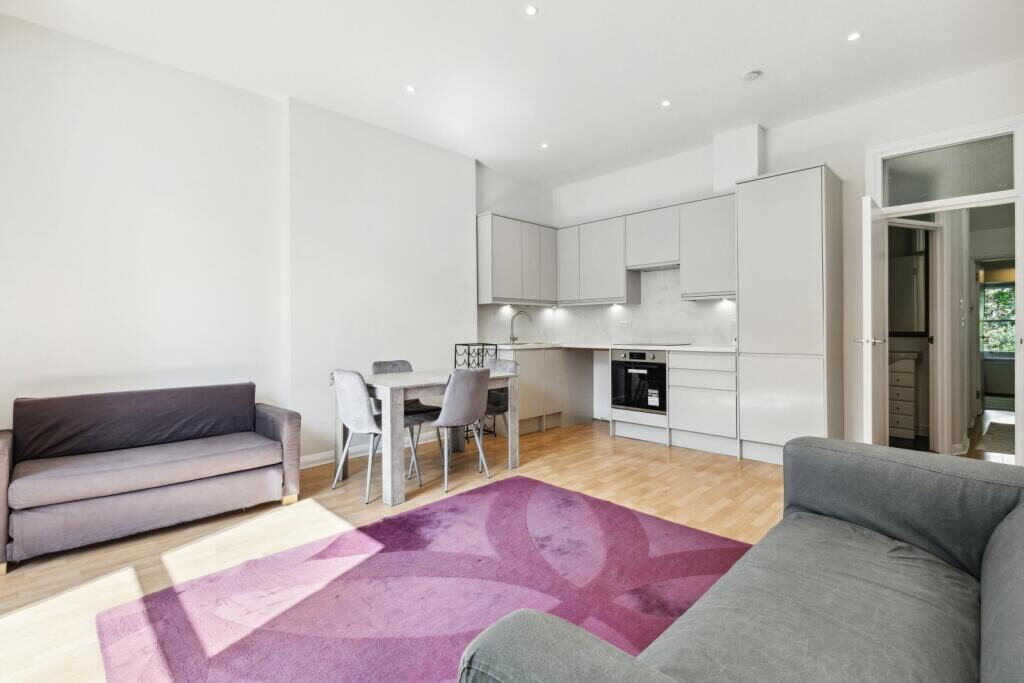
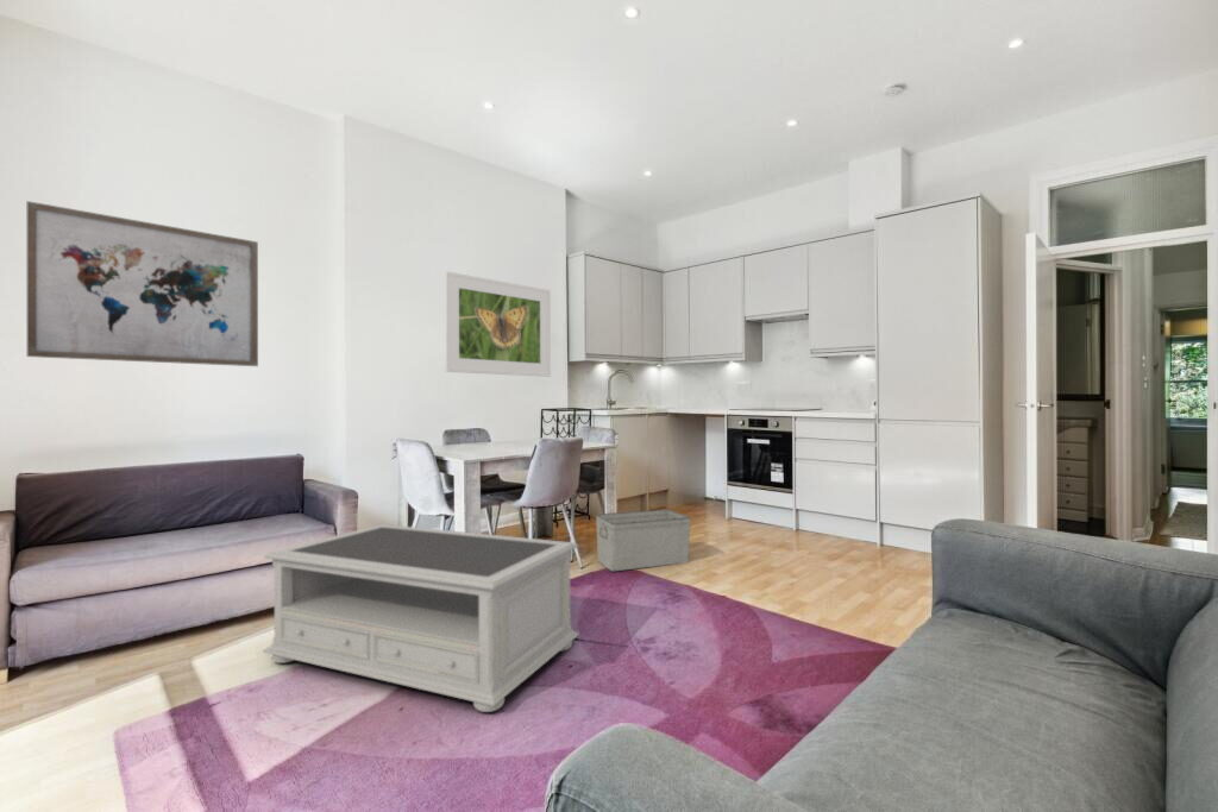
+ wall art (155, 292)
+ storage bin (642, 539)
+ coffee table (426, 600)
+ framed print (501, 327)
